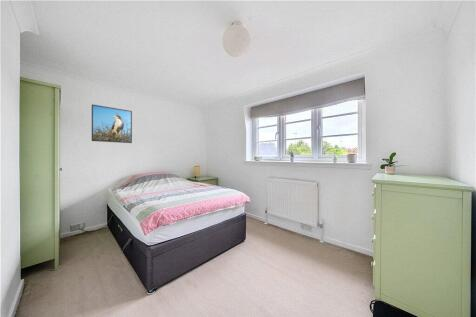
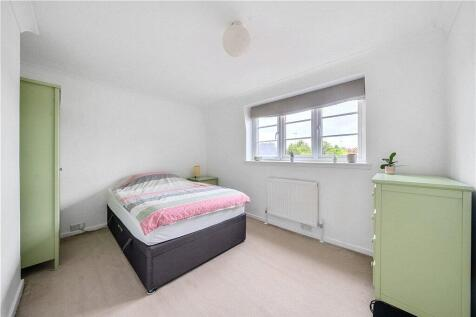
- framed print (113, 125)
